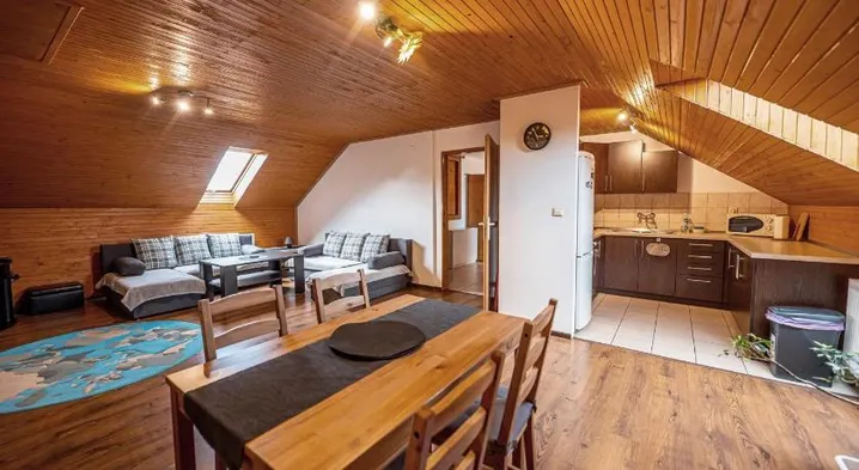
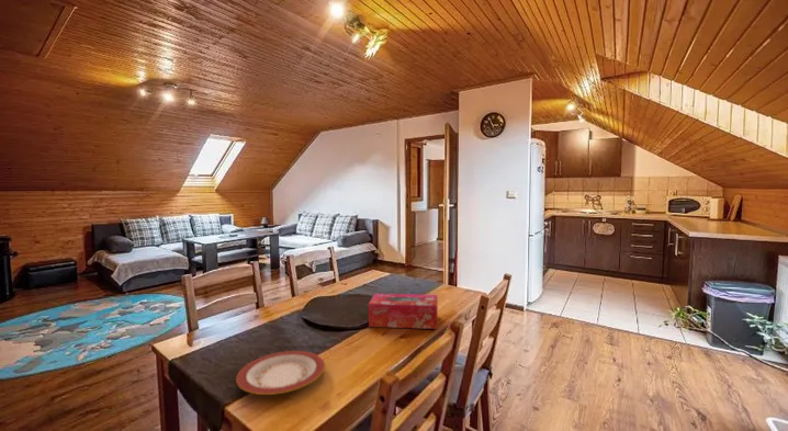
+ plate (282, 373)
+ tissue box (404, 309)
